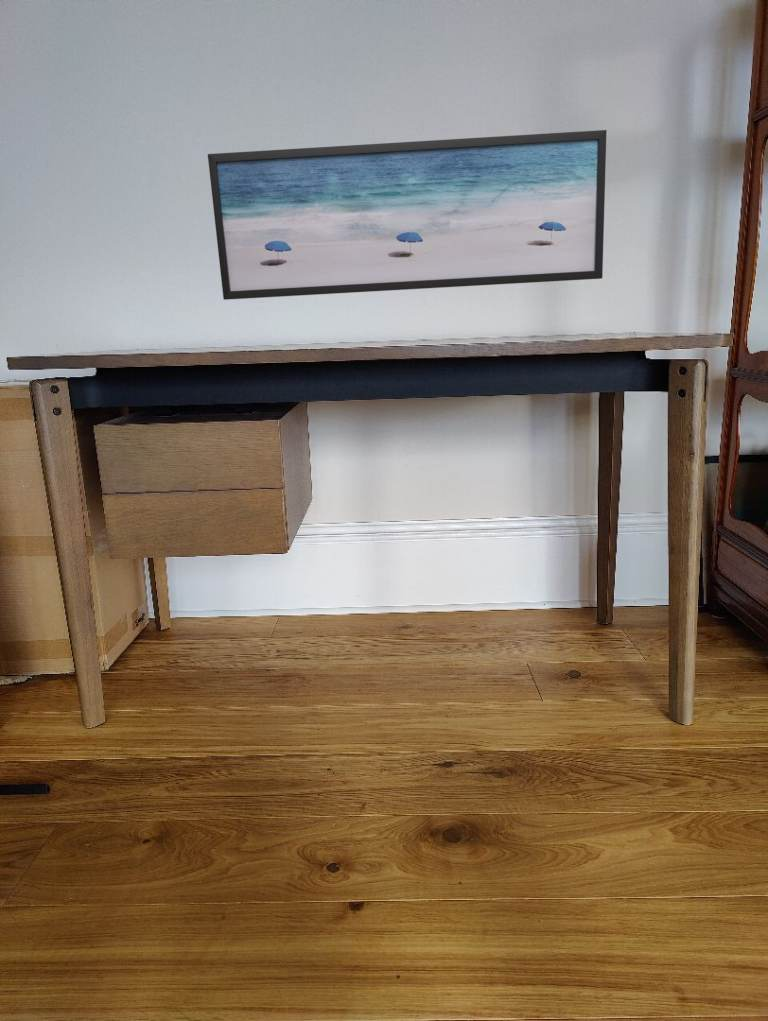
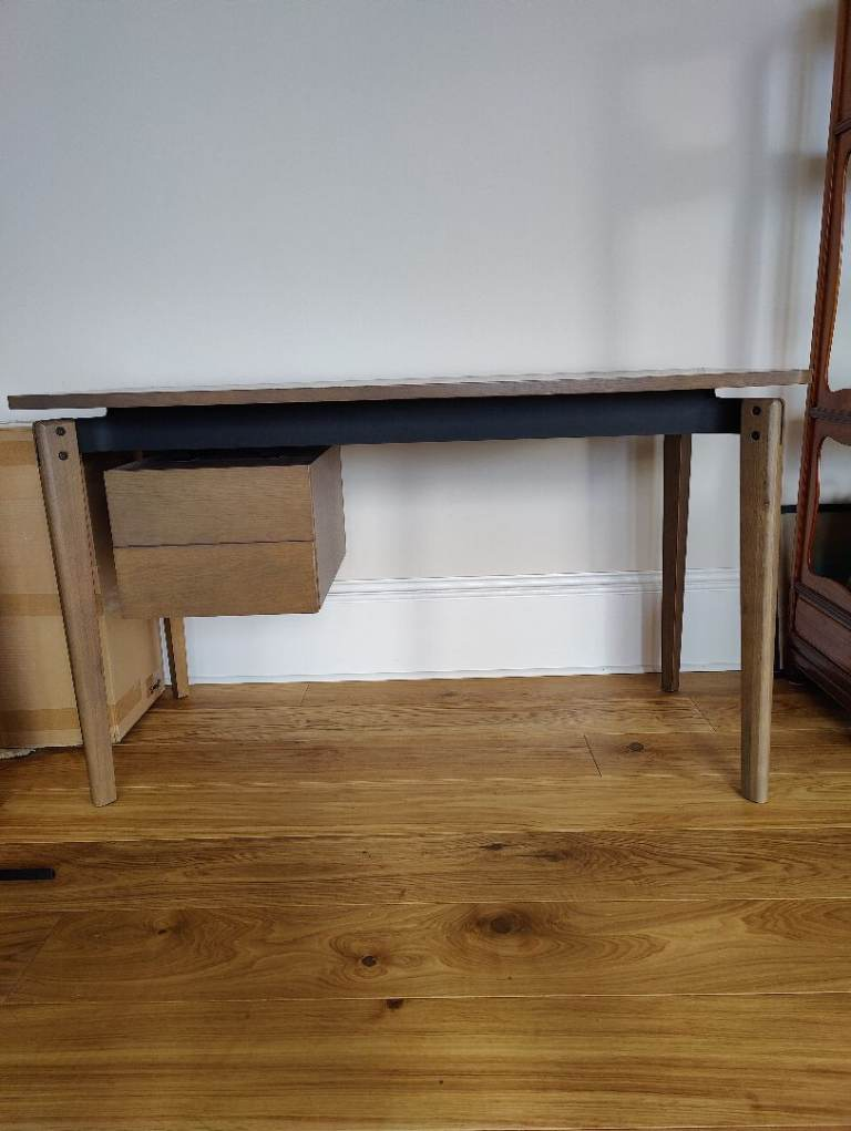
- wall art (408, 218)
